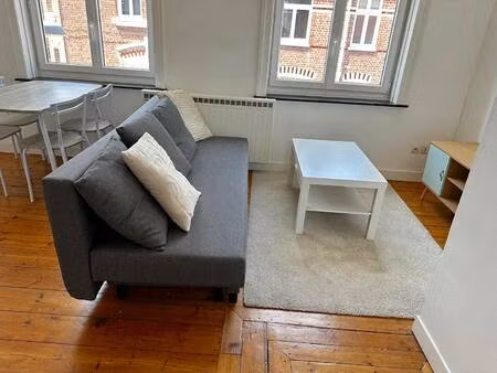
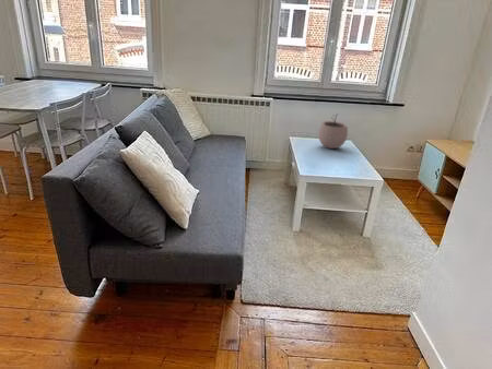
+ plant pot (333, 130)
